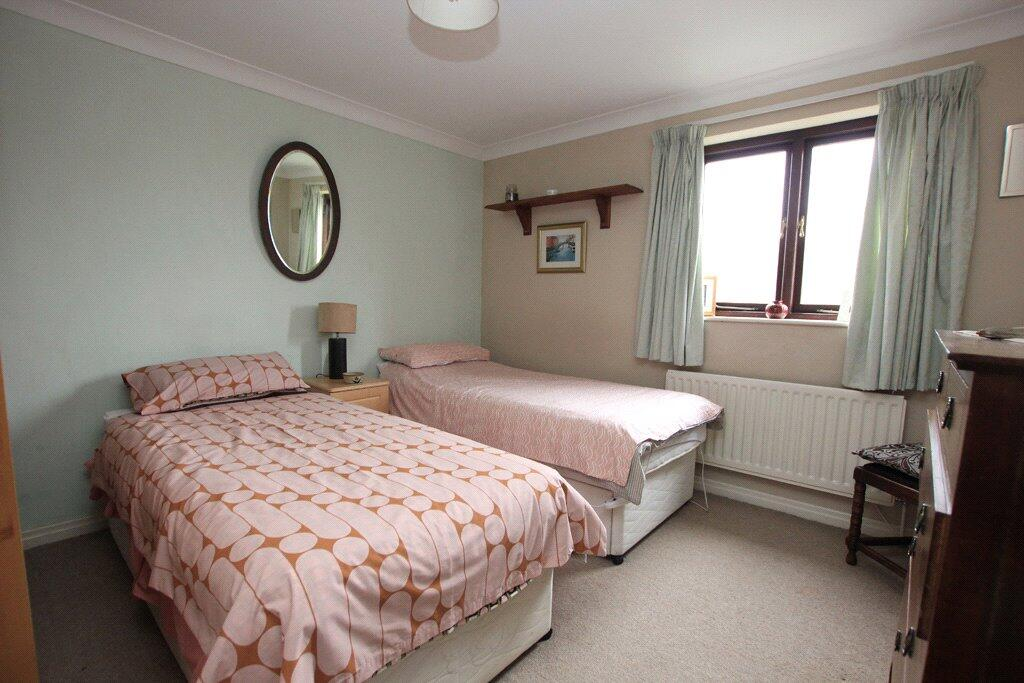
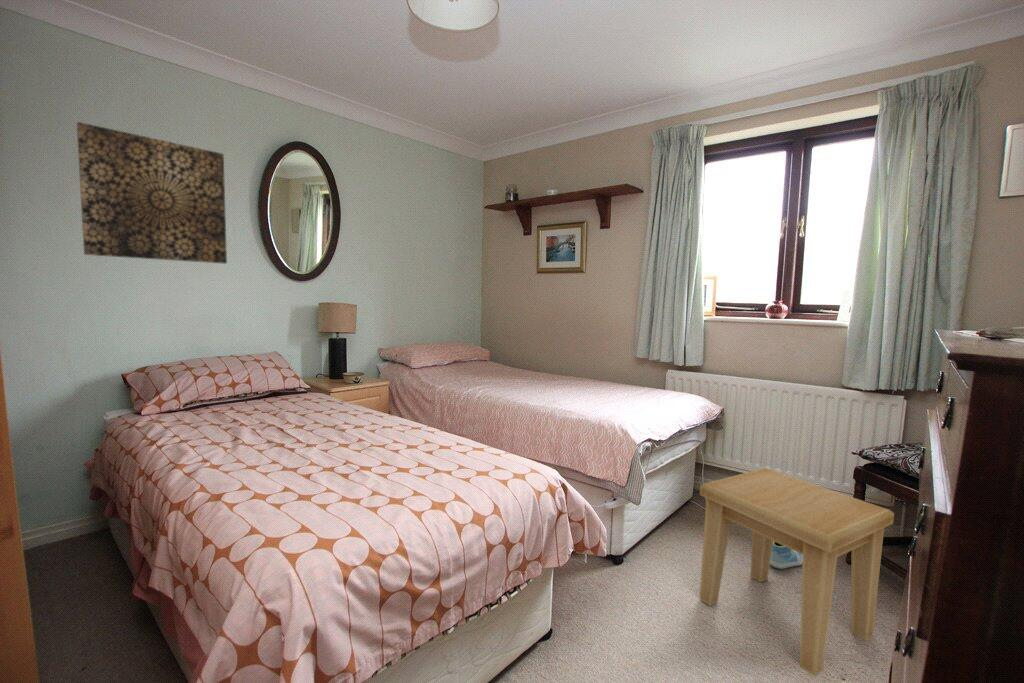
+ wall art (159, 200)
+ sneaker (788, 548)
+ side table (790, 548)
